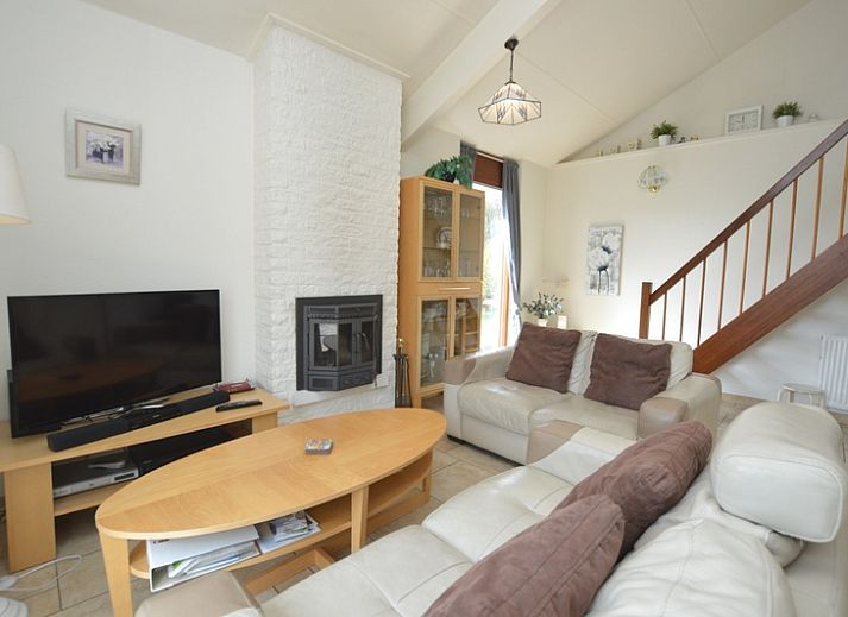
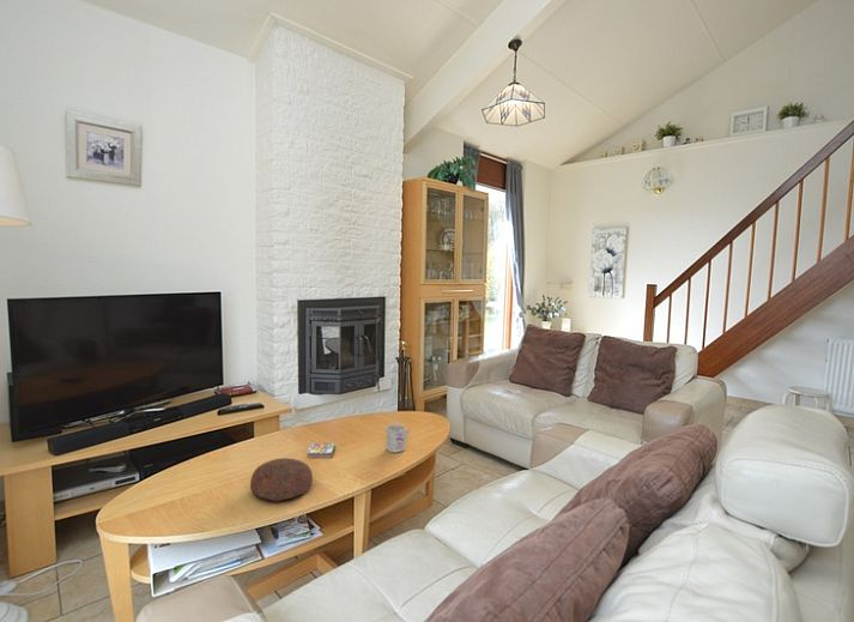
+ mug (398, 437)
+ decorative bowl (281, 476)
